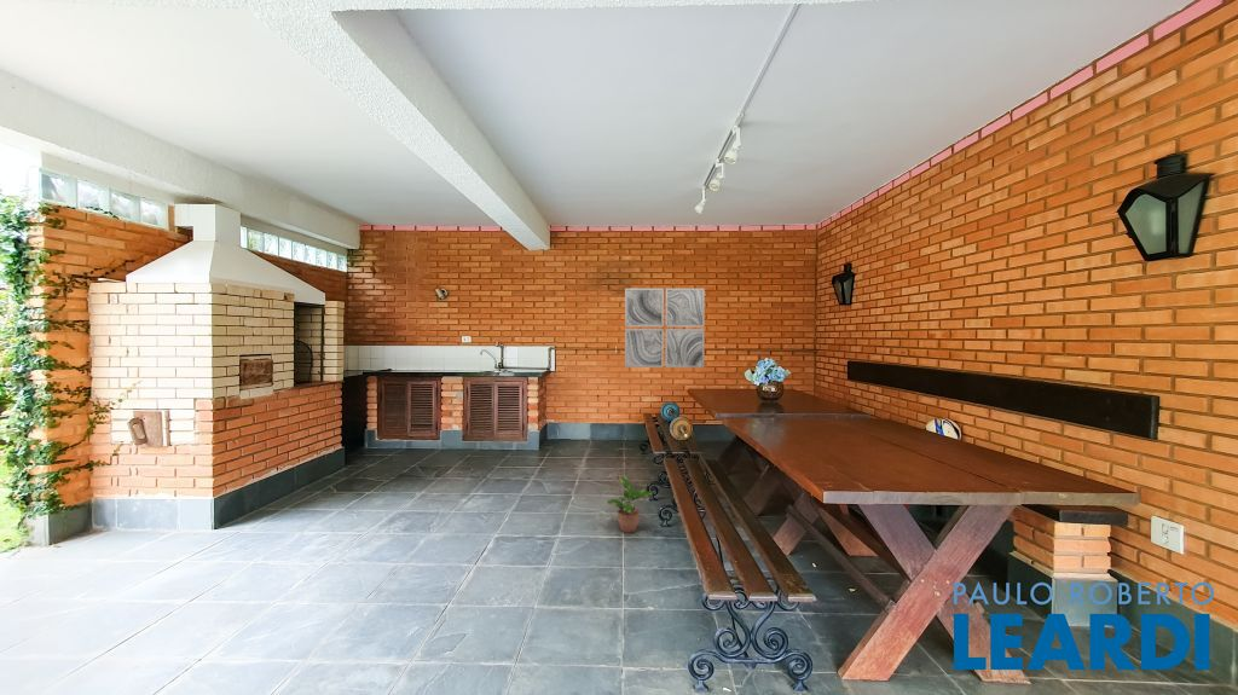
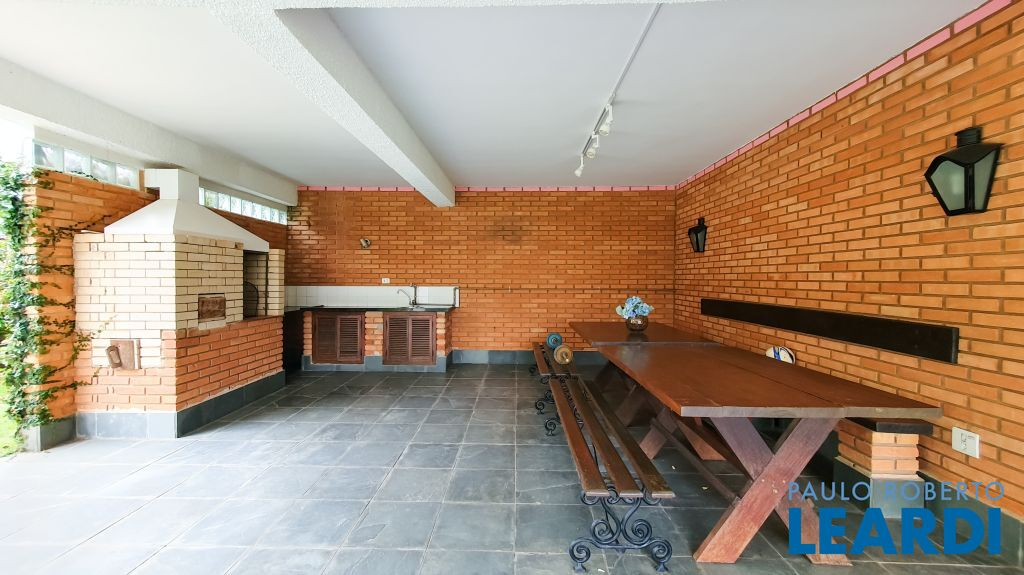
- wall art (663, 329)
- potted plant (630, 504)
